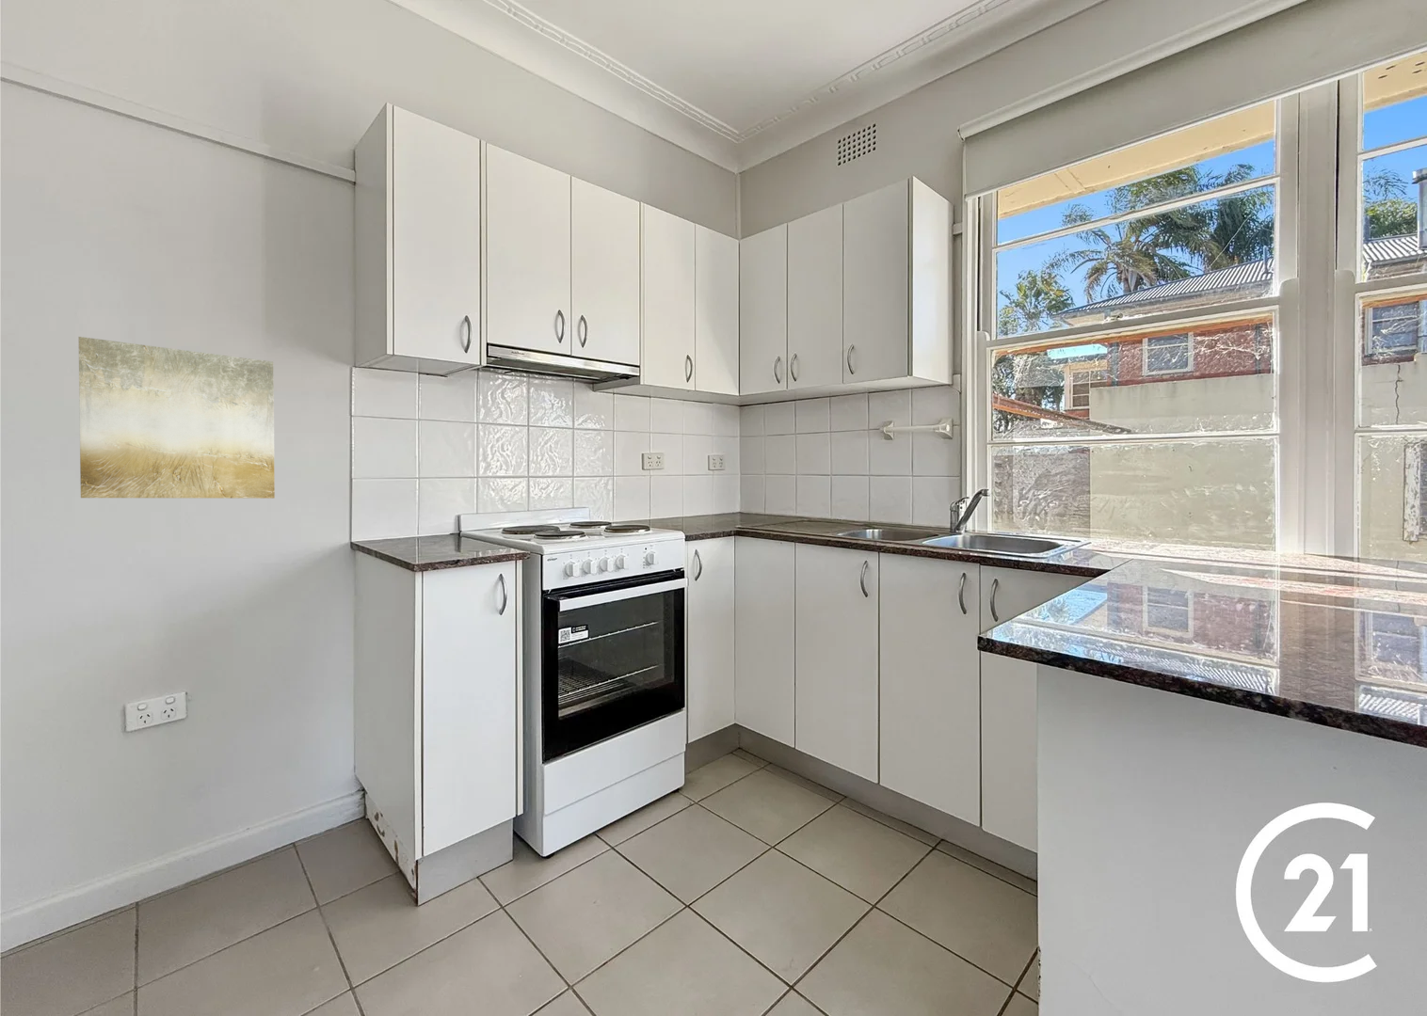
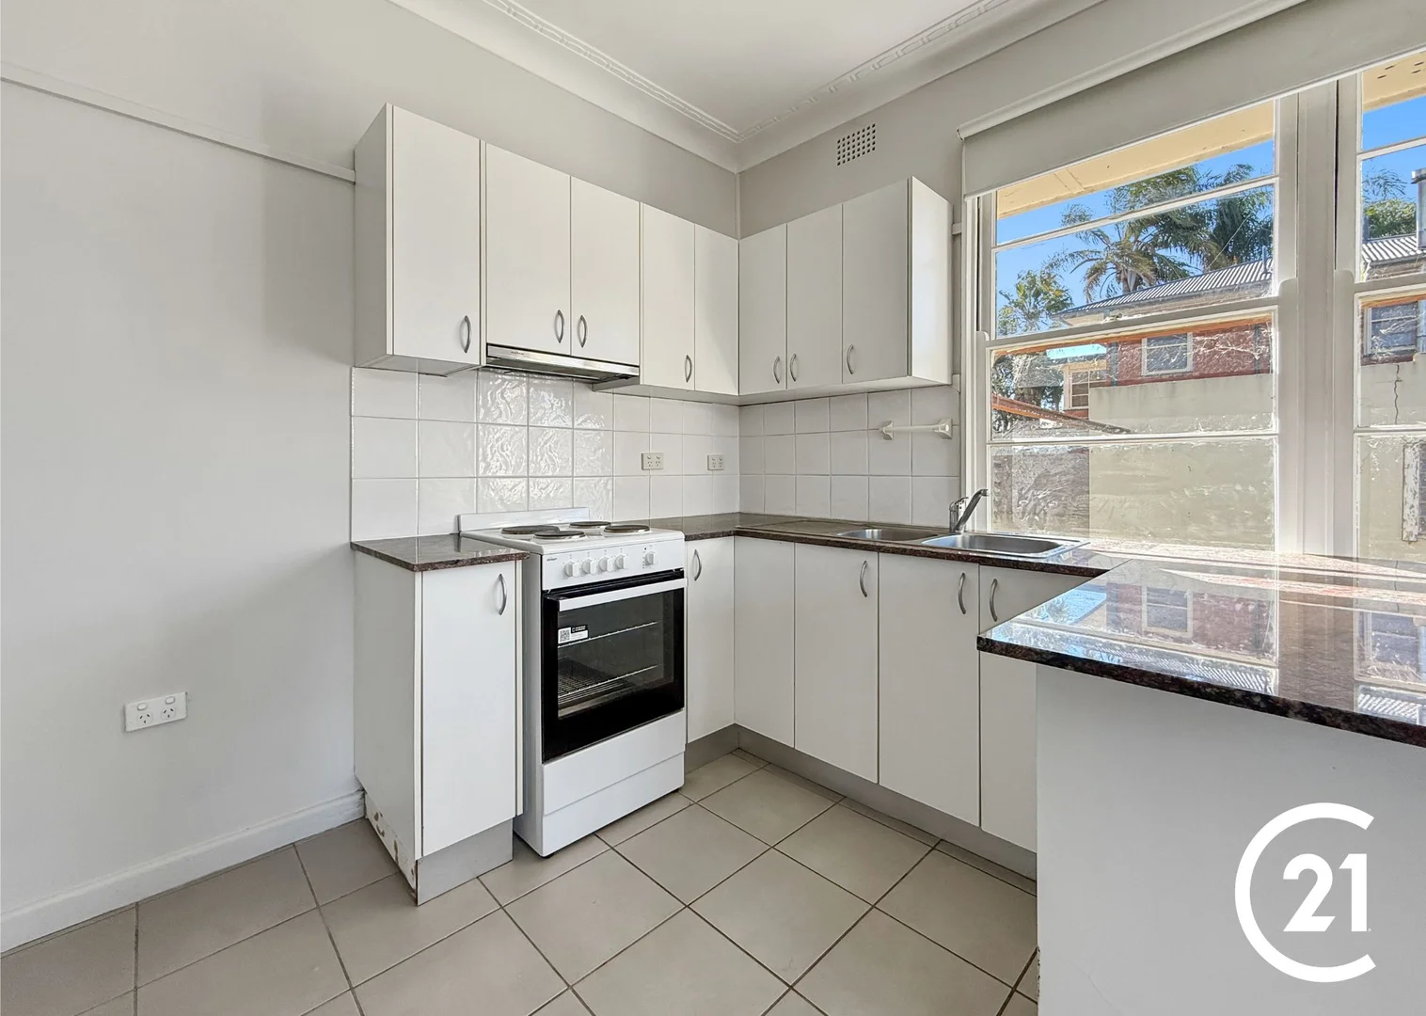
- wall art (184, 424)
